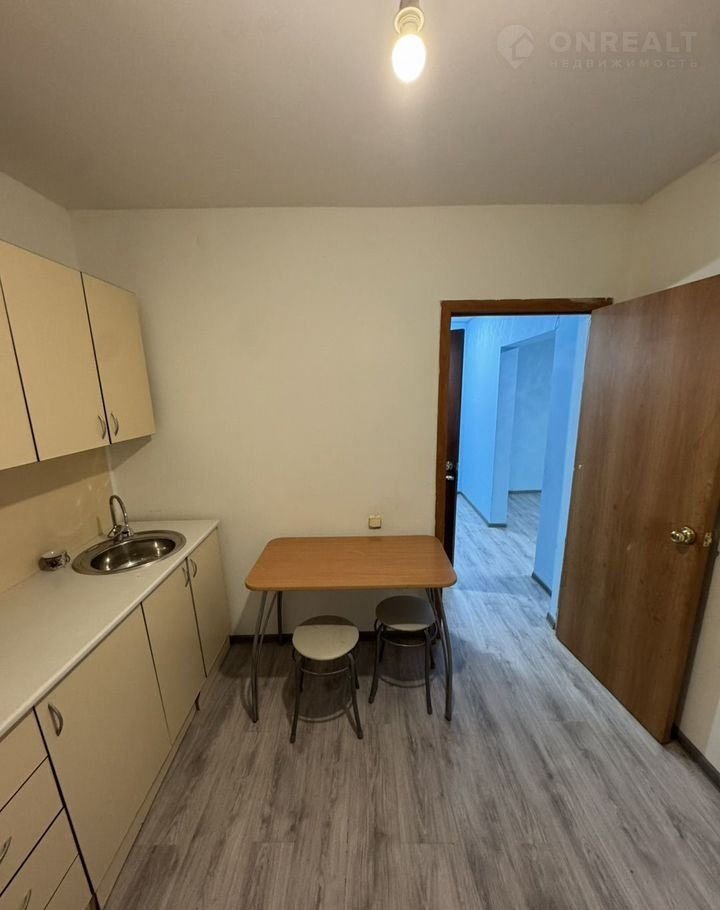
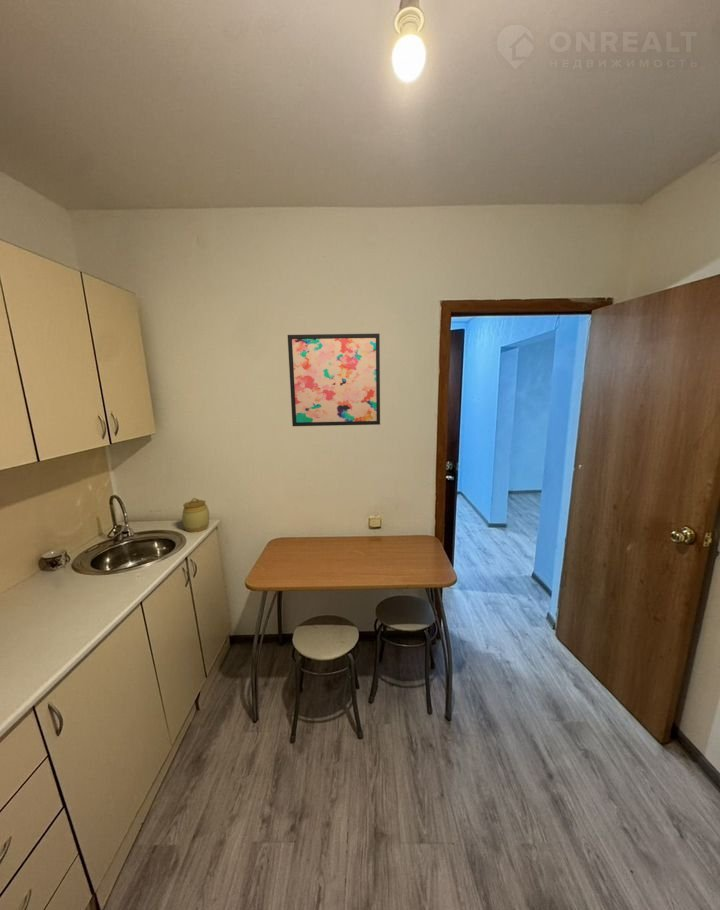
+ jar (195, 513)
+ wall art (335, 381)
